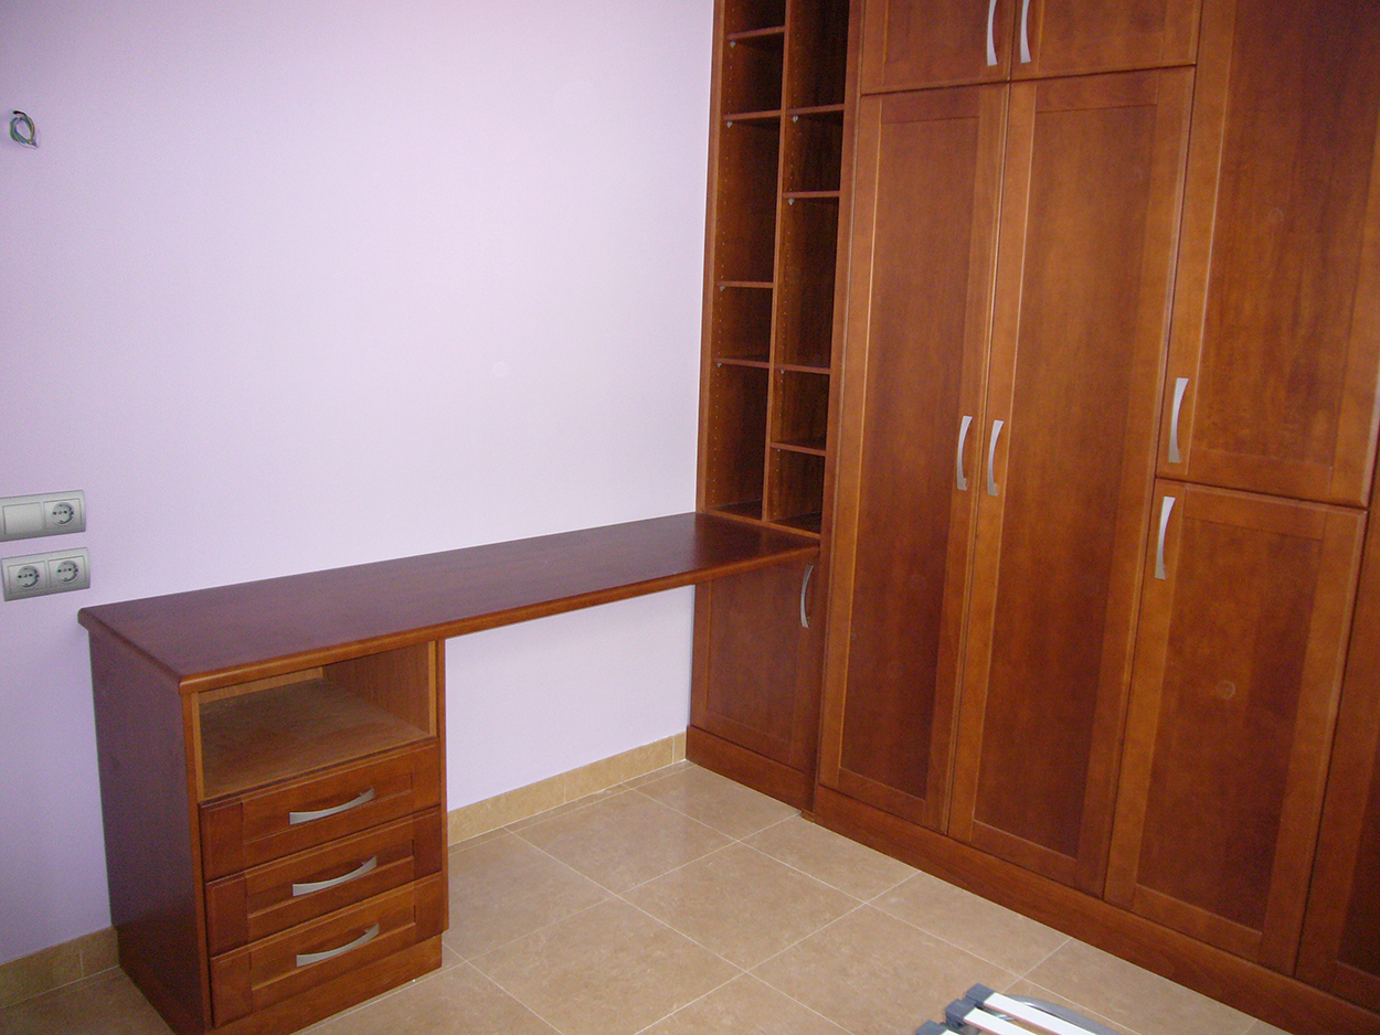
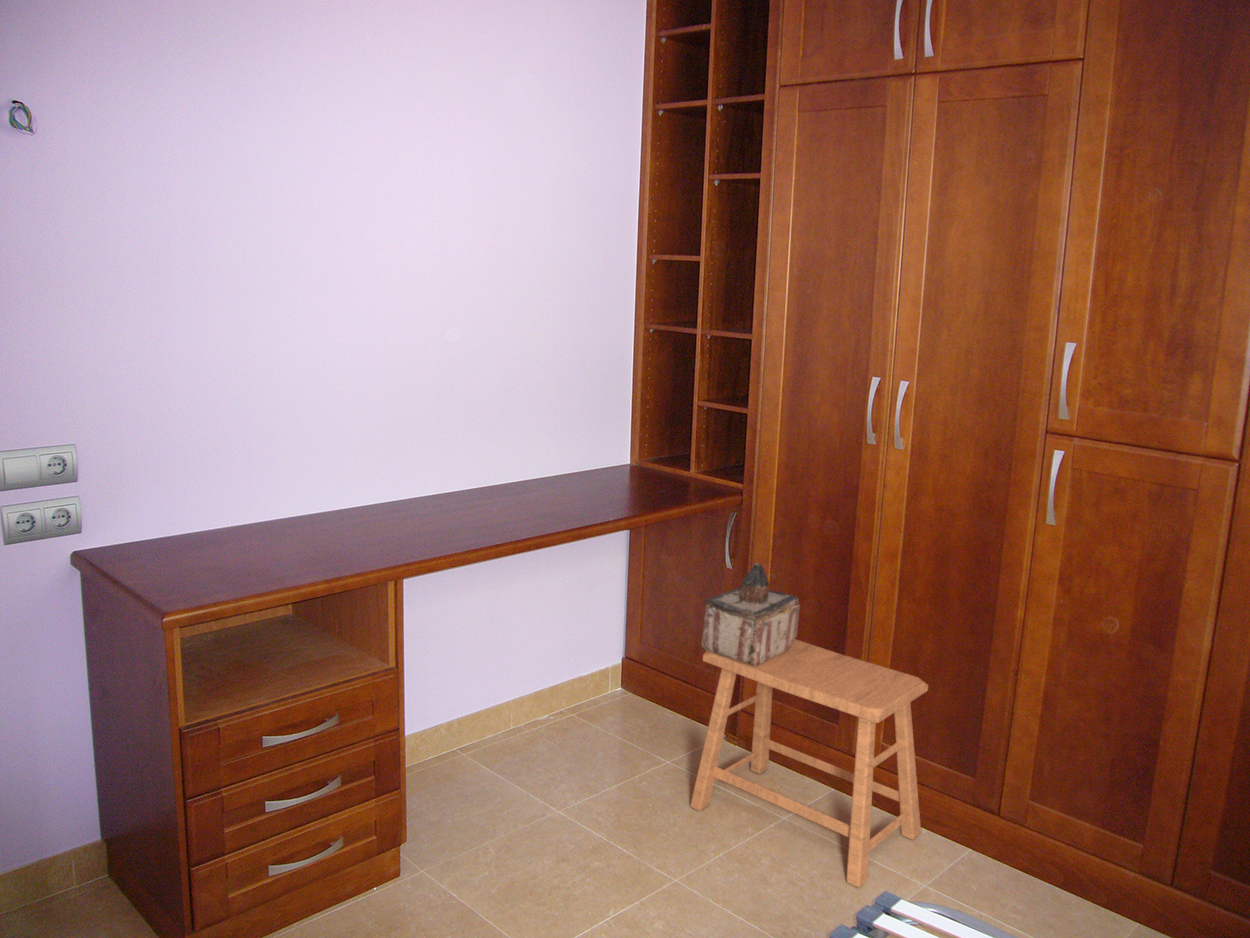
+ stool (803, 753)
+ decorative box (752, 606)
